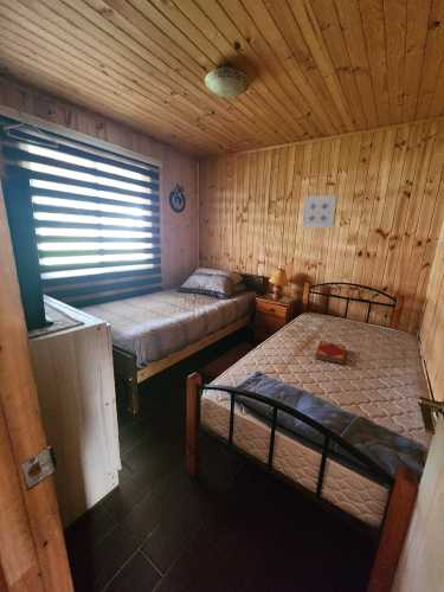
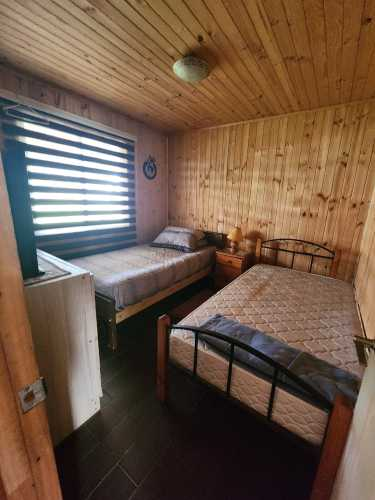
- hardback book (330, 352)
- wall art (318, 212)
